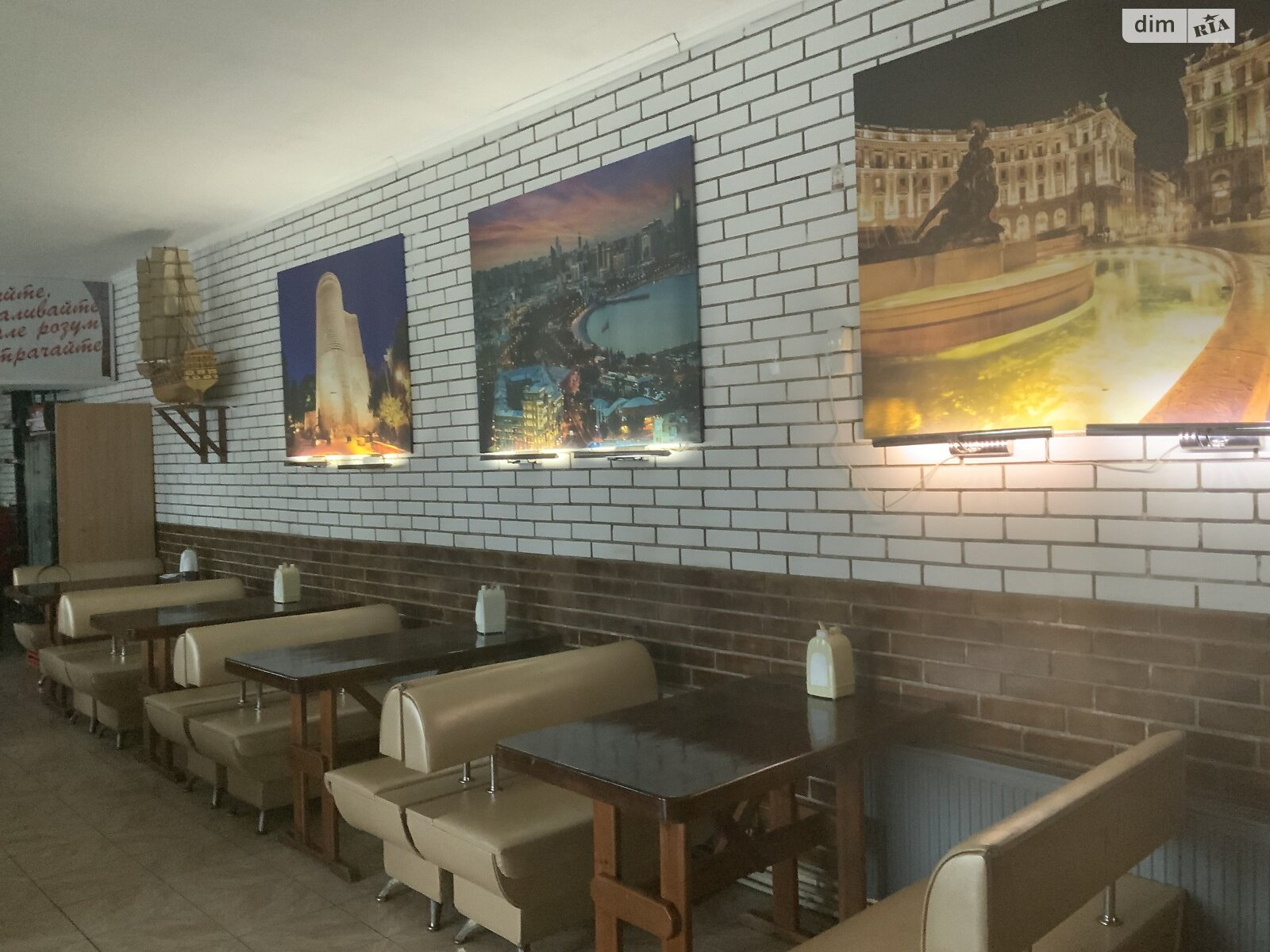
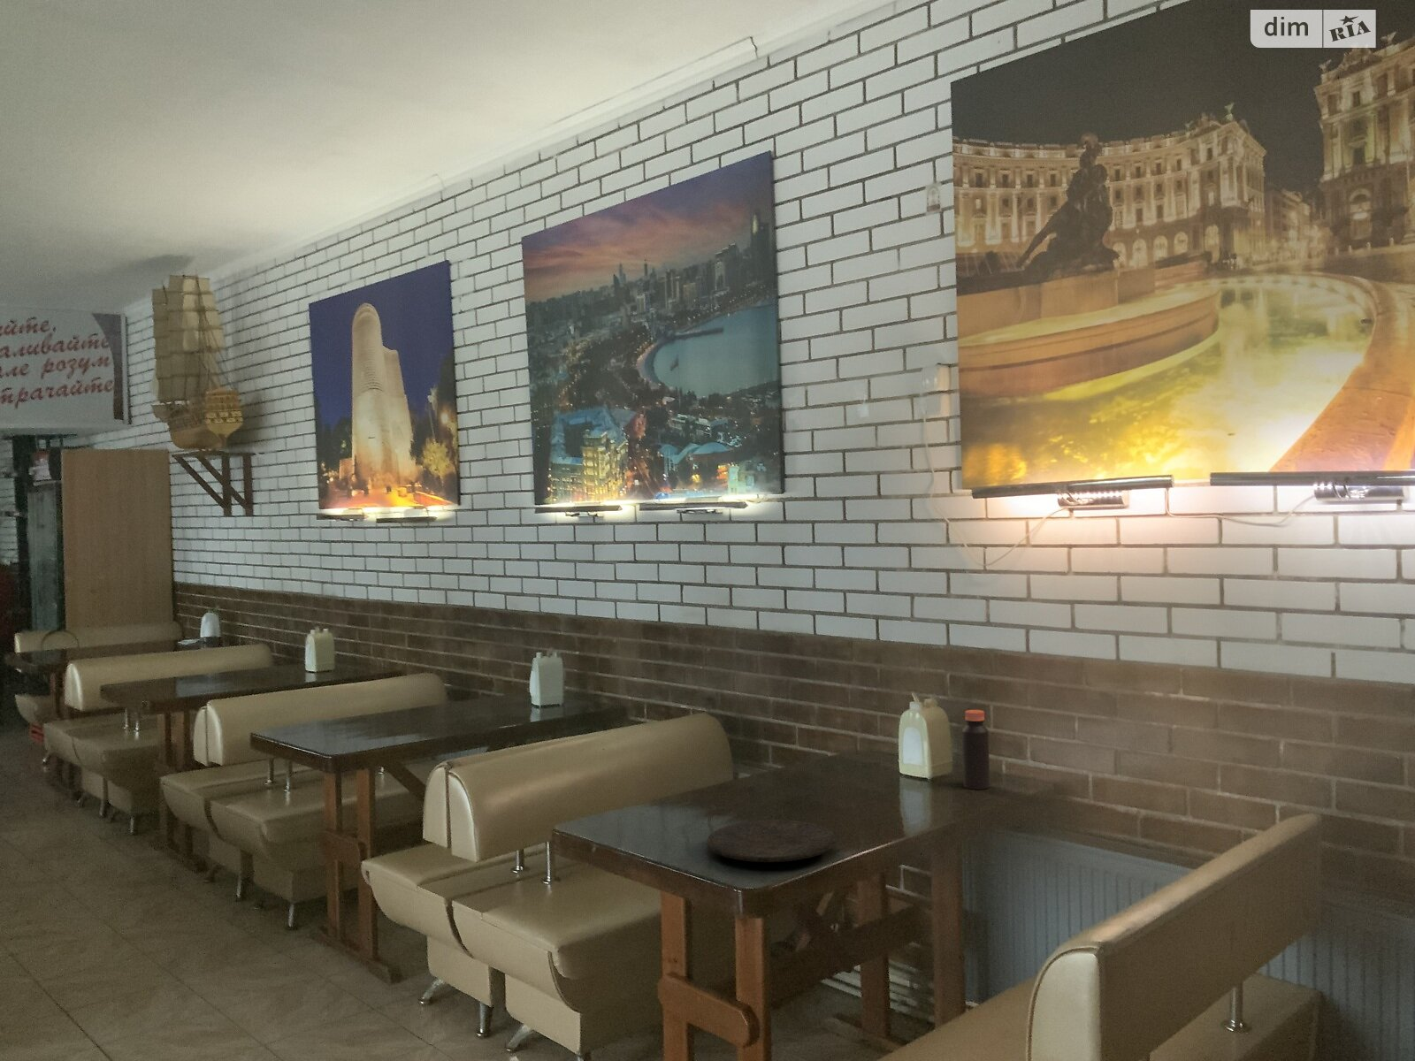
+ bottle (976, 749)
+ plate (771, 845)
